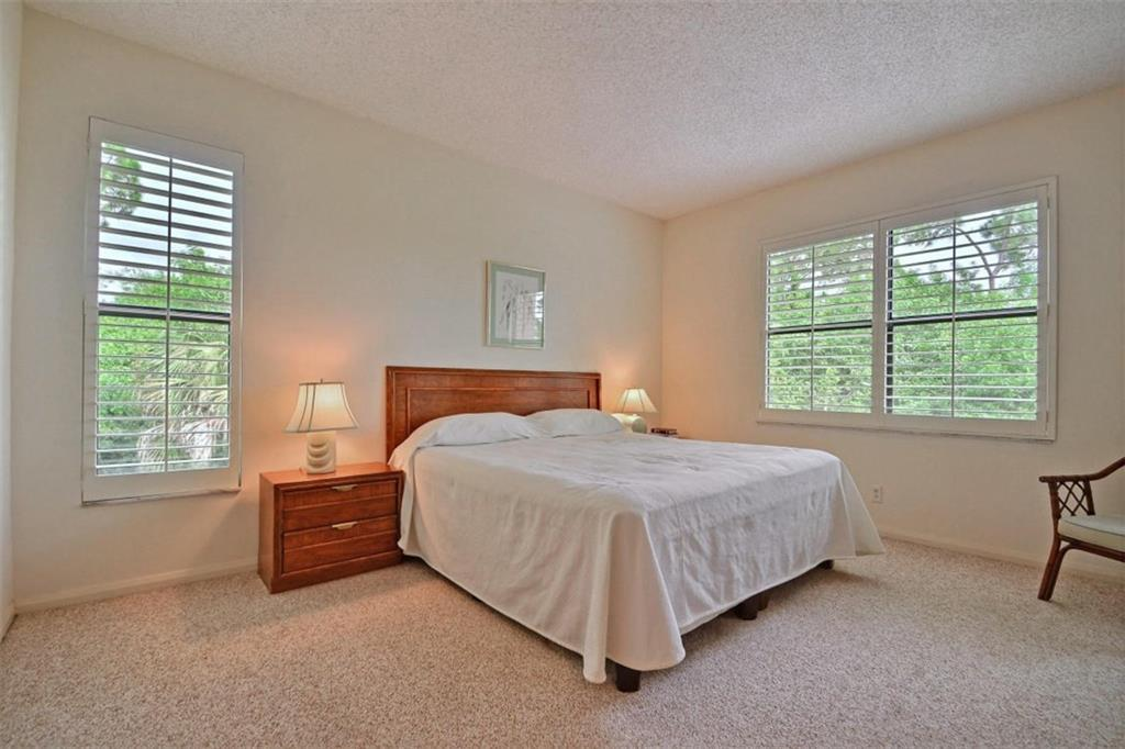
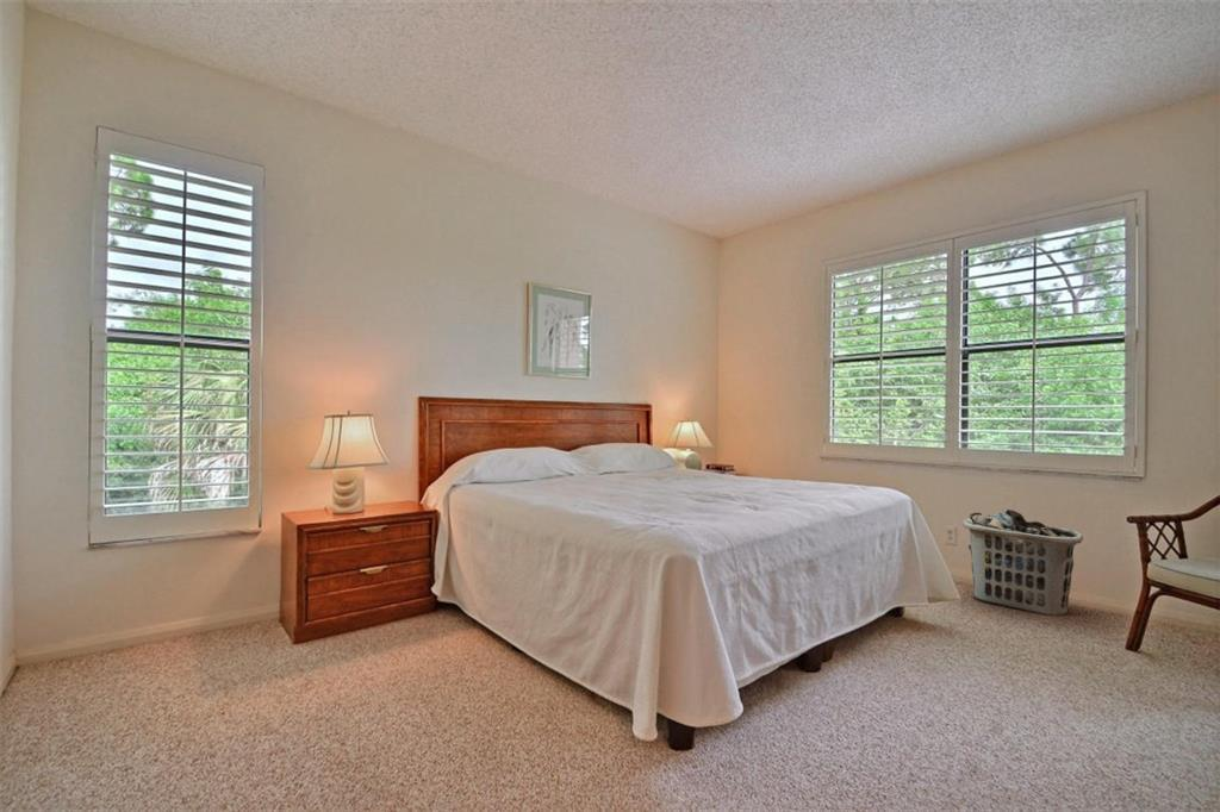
+ clothes hamper (1019, 557)
